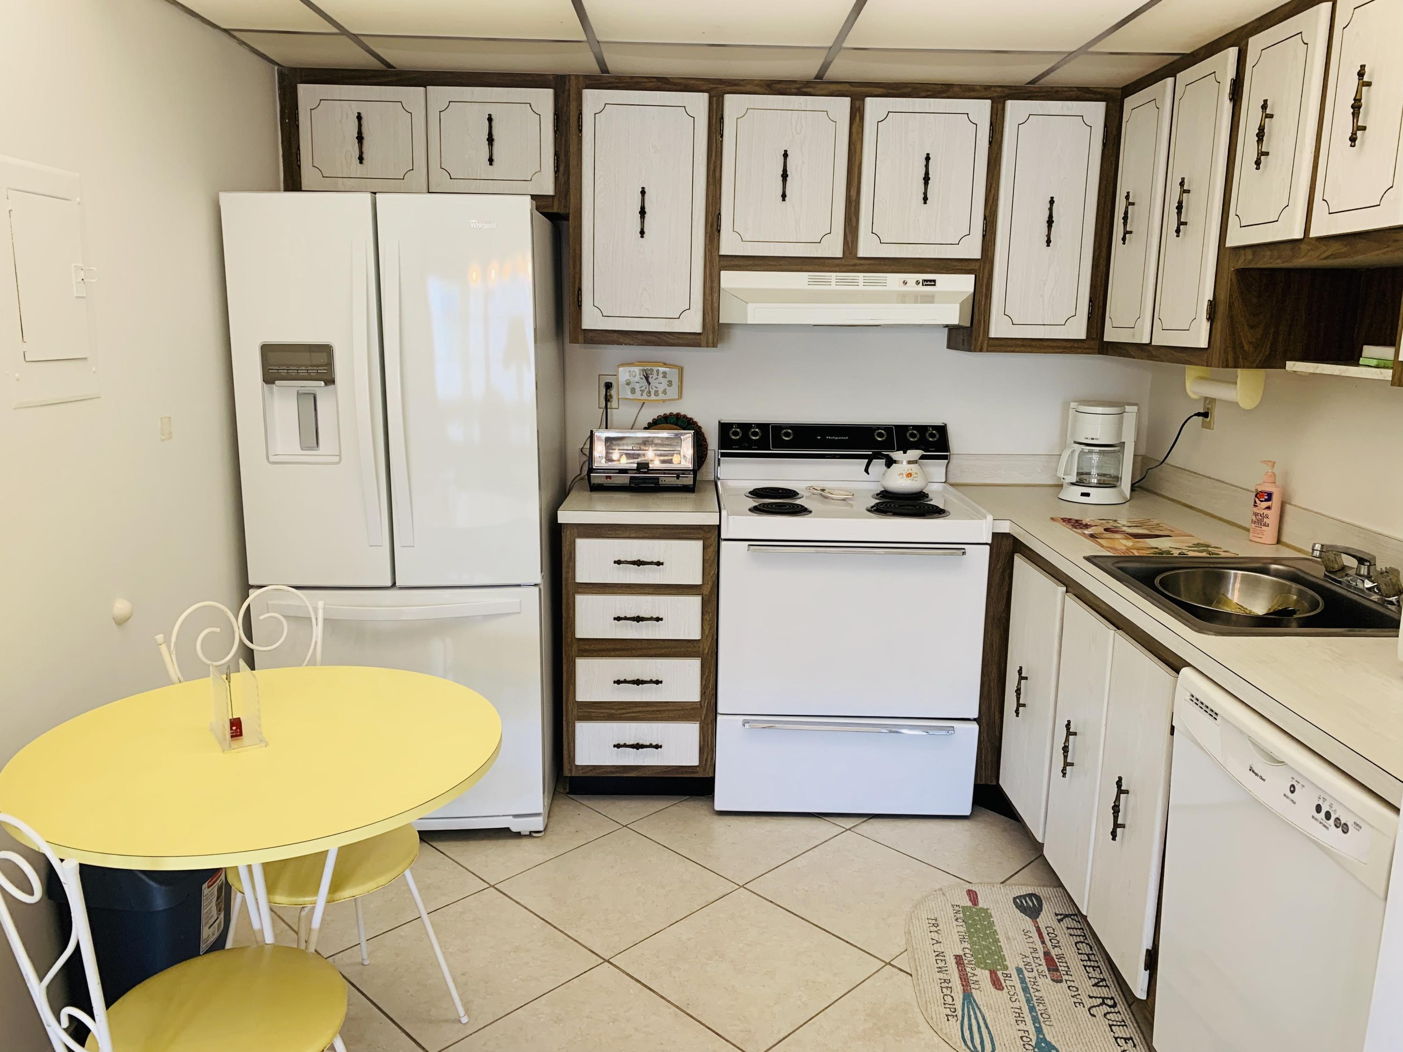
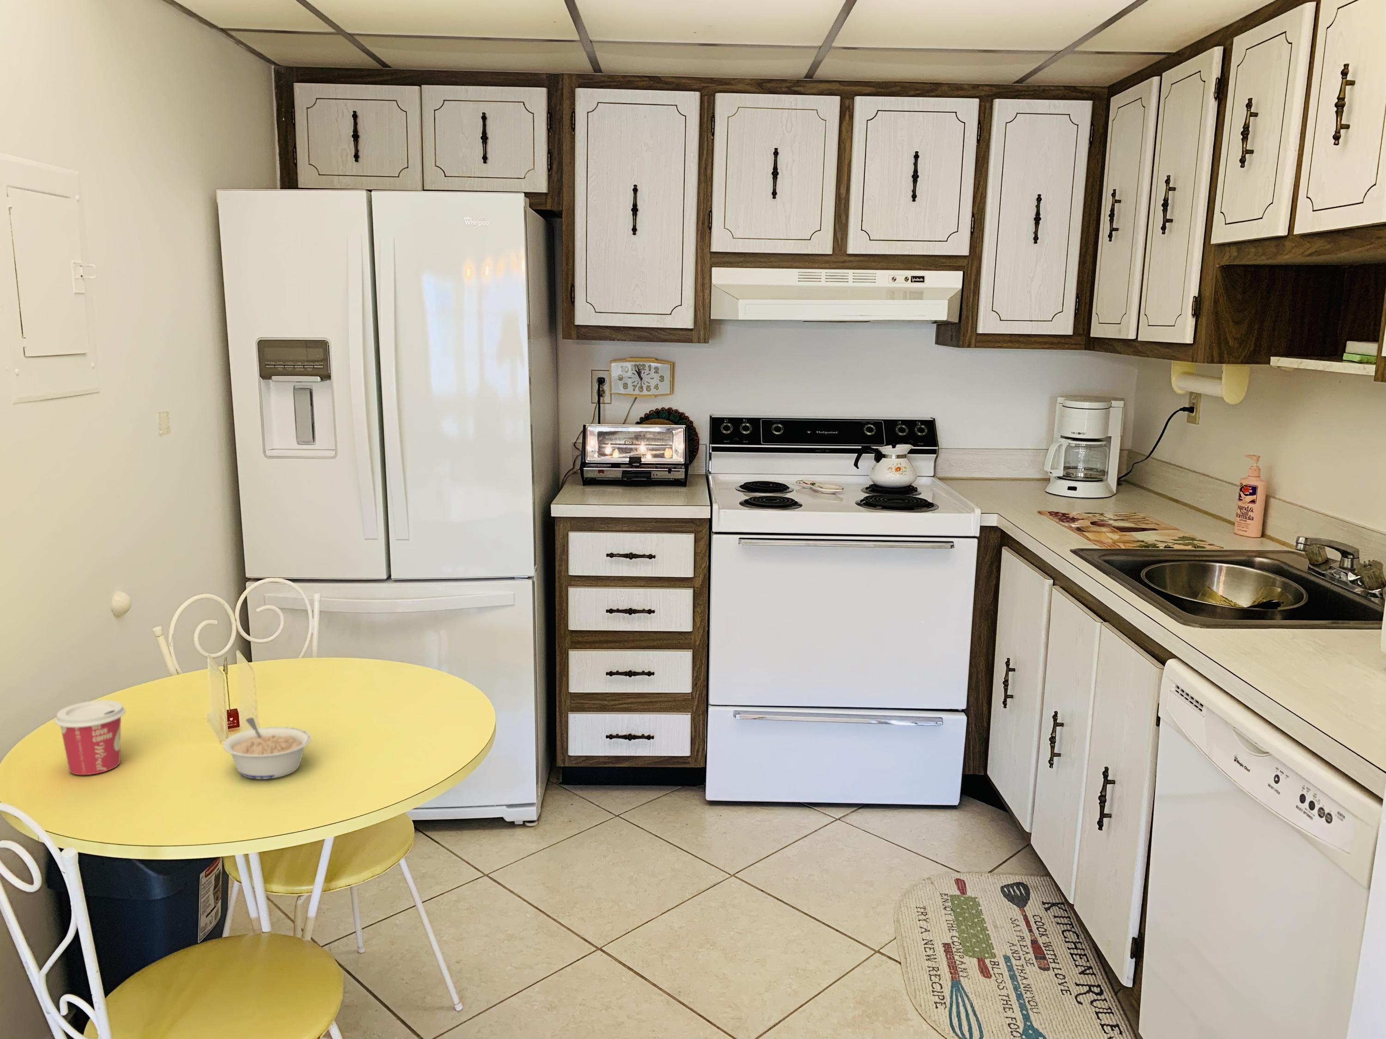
+ legume (265, 751)
+ cup (93, 738)
